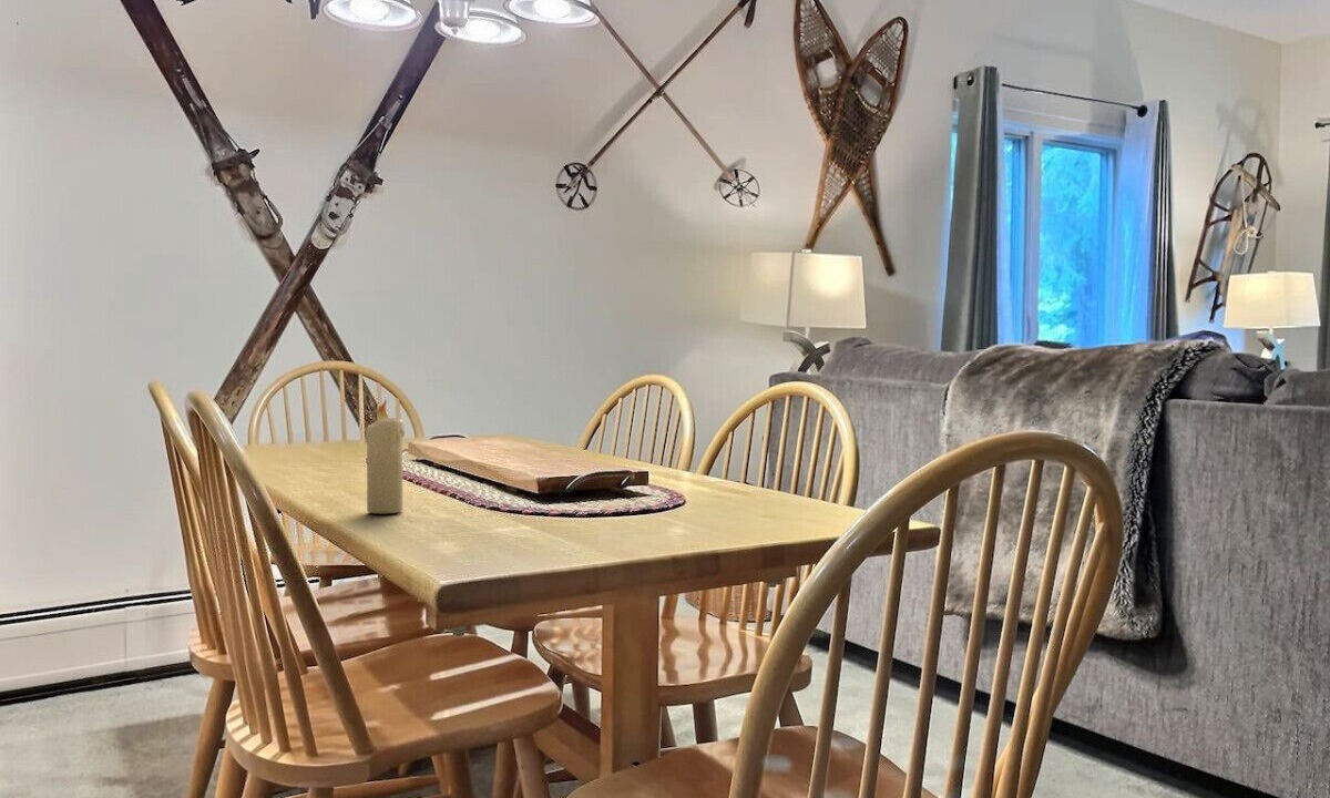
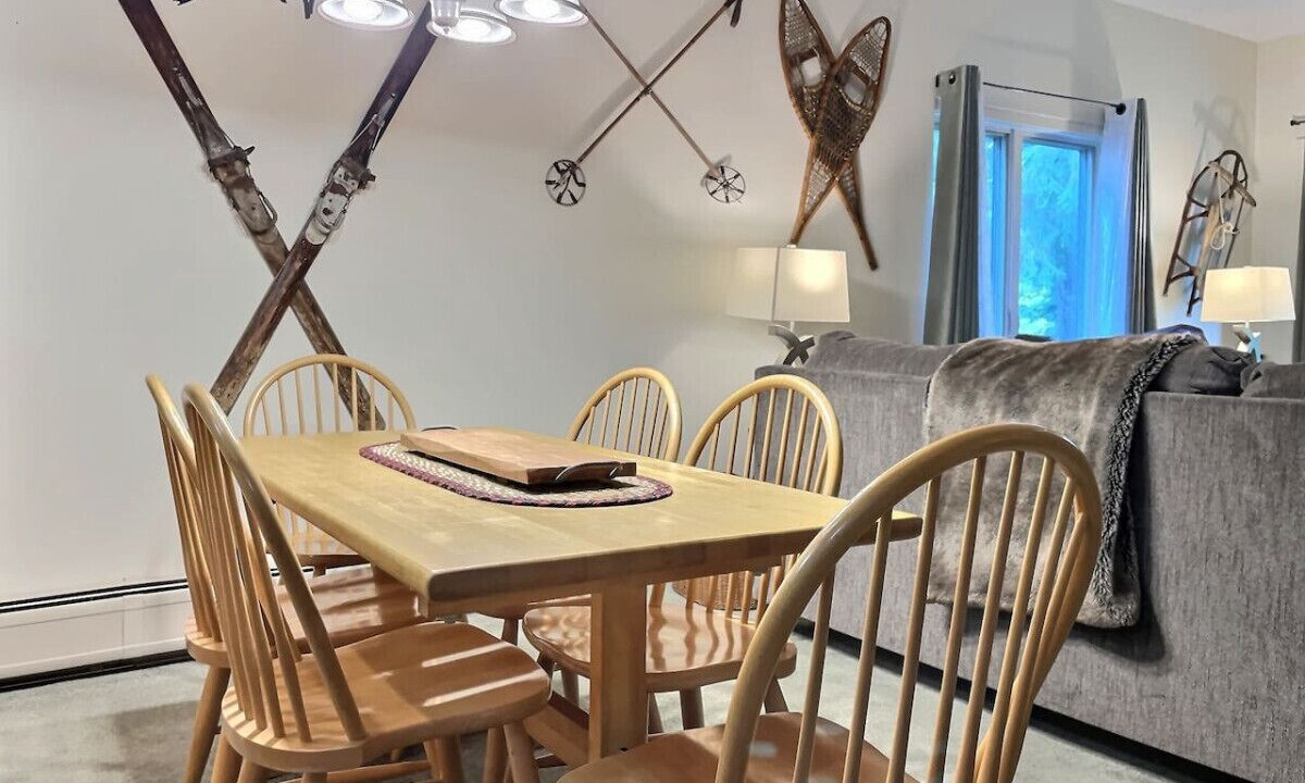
- candle (385, 456)
